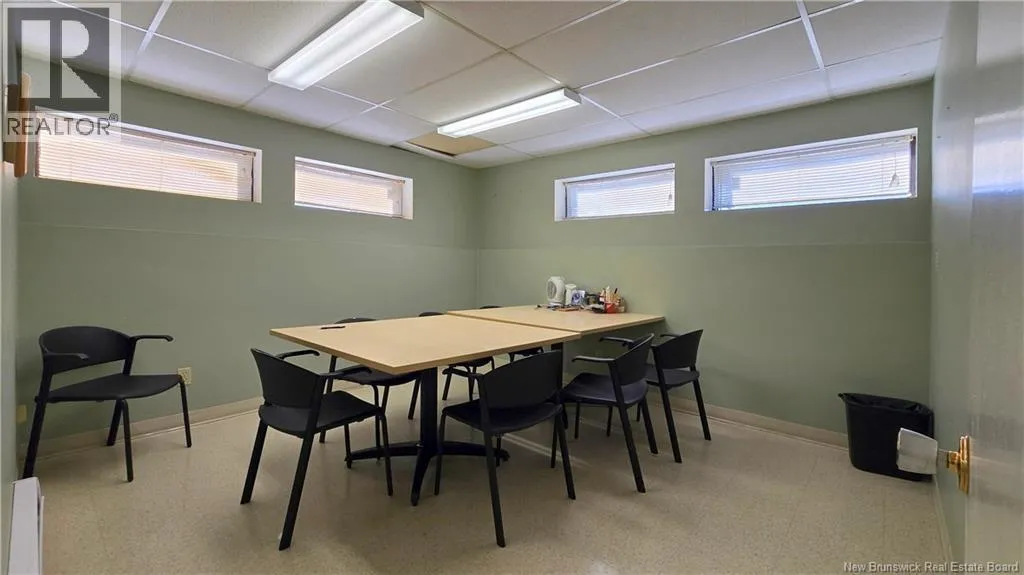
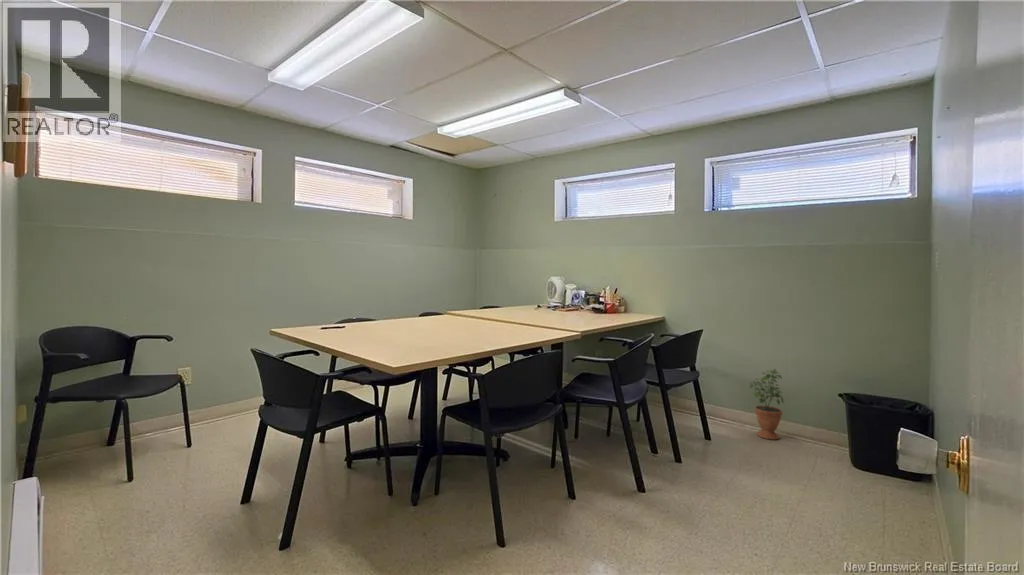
+ potted plant (765, 401)
